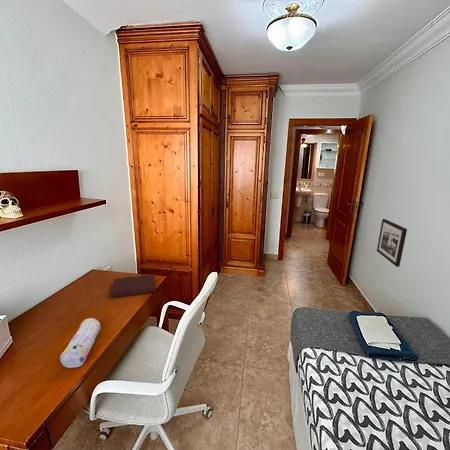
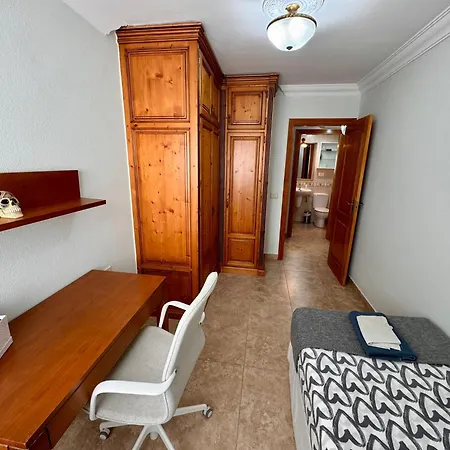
- notebook (134, 285)
- picture frame (390, 241)
- pencil case (82, 340)
